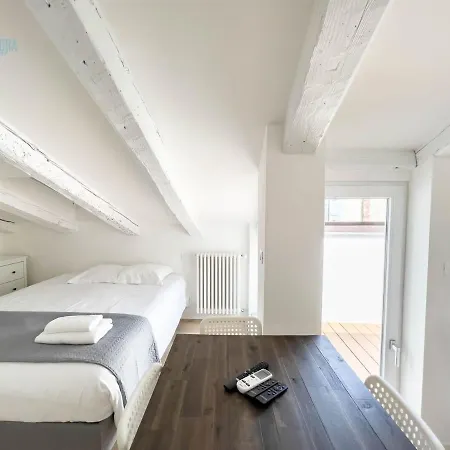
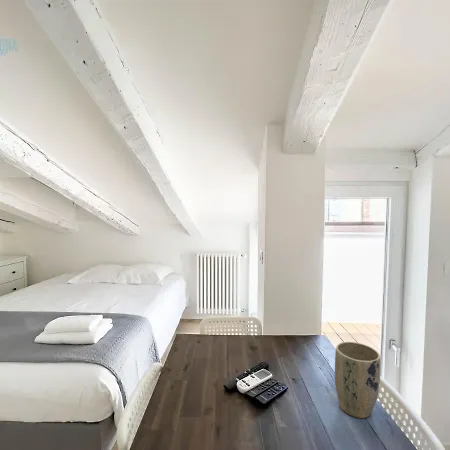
+ plant pot (356, 379)
